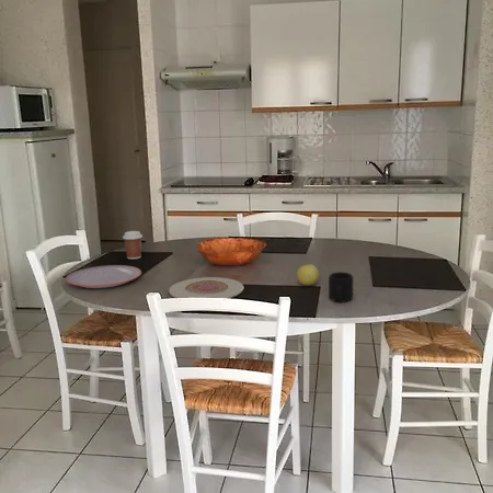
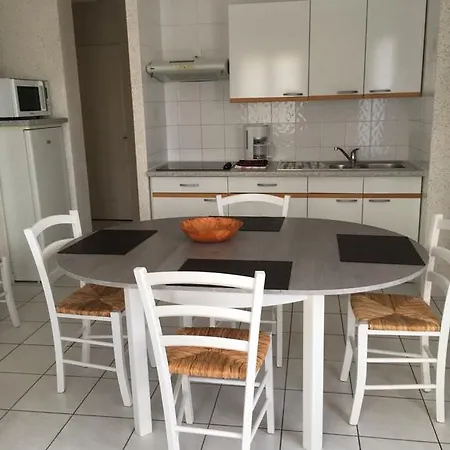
- mug (340, 288)
- plate (104, 277)
- plate (206, 288)
- coffee cup (133, 244)
- apple (308, 274)
